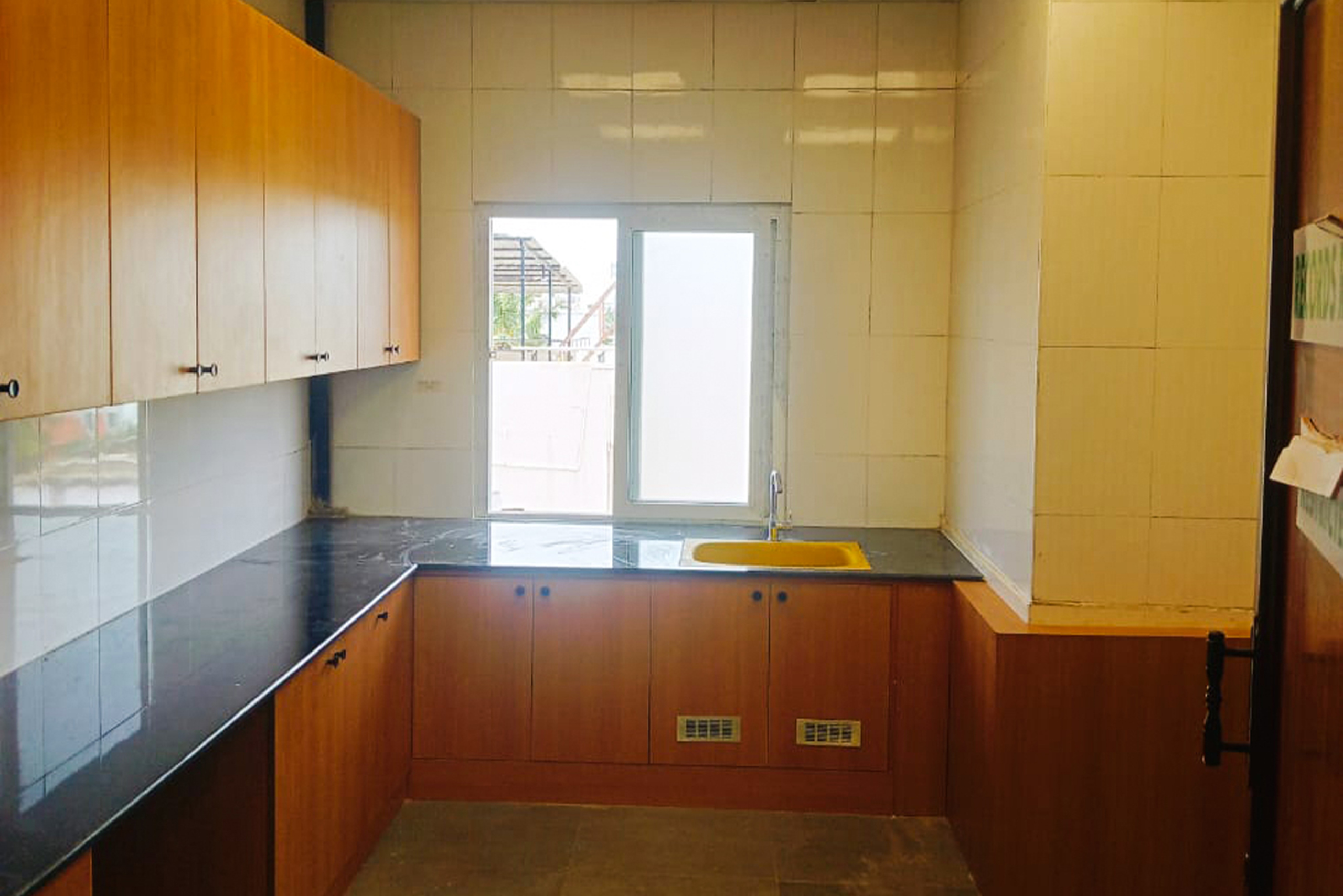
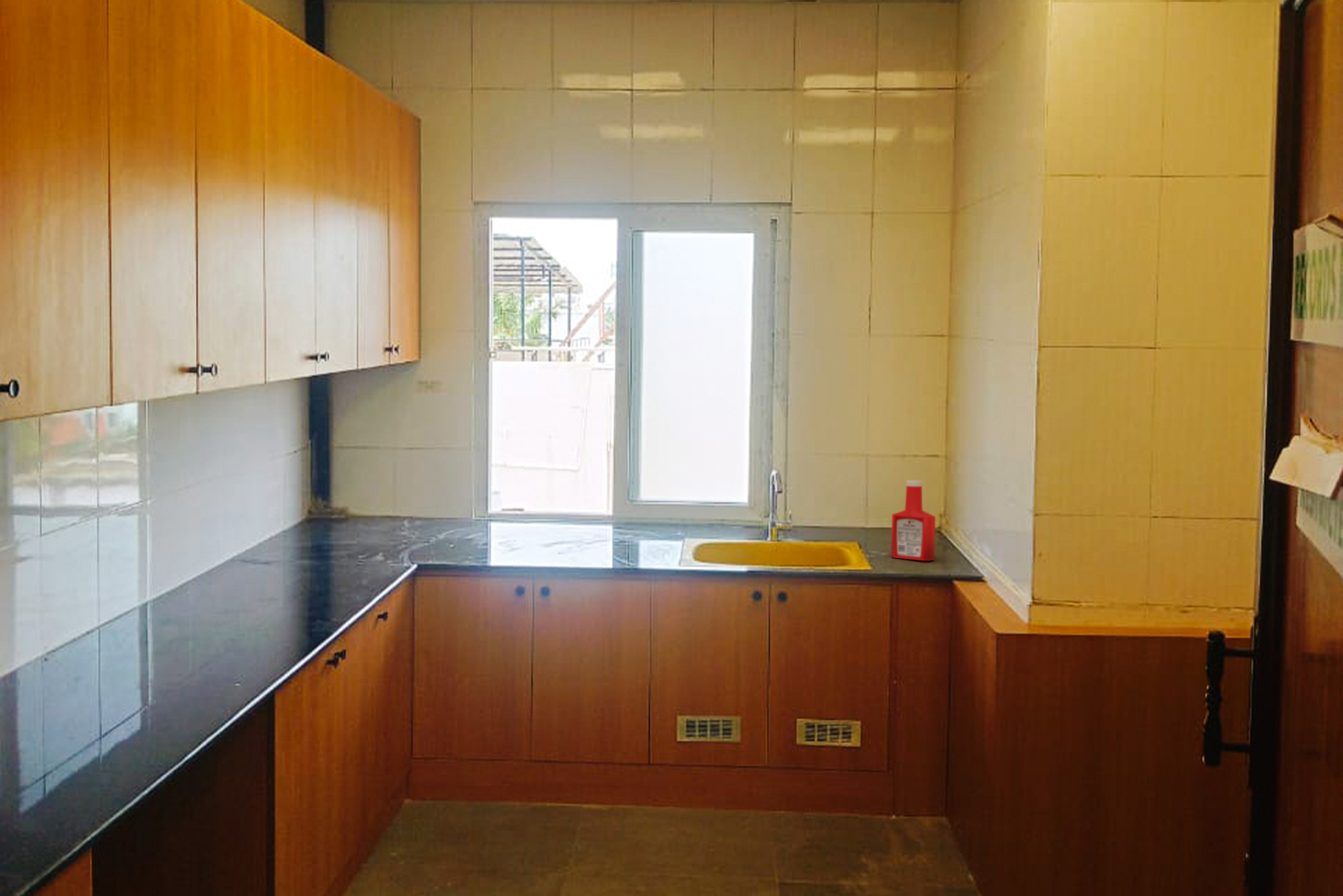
+ soap bottle (913, 519)
